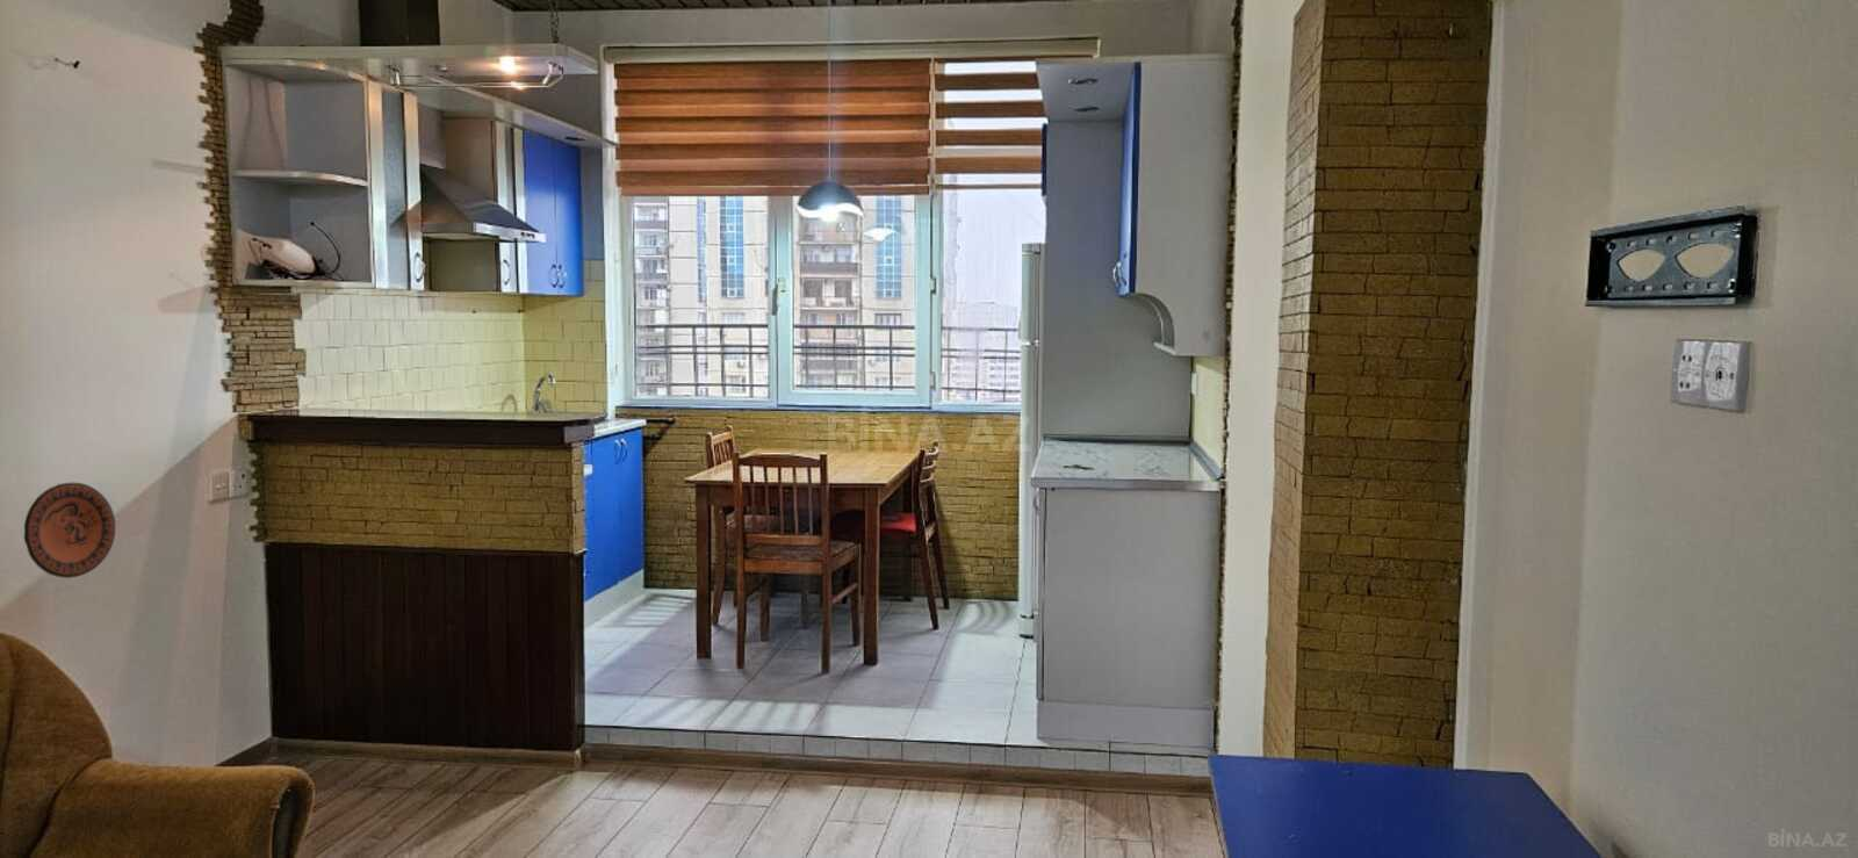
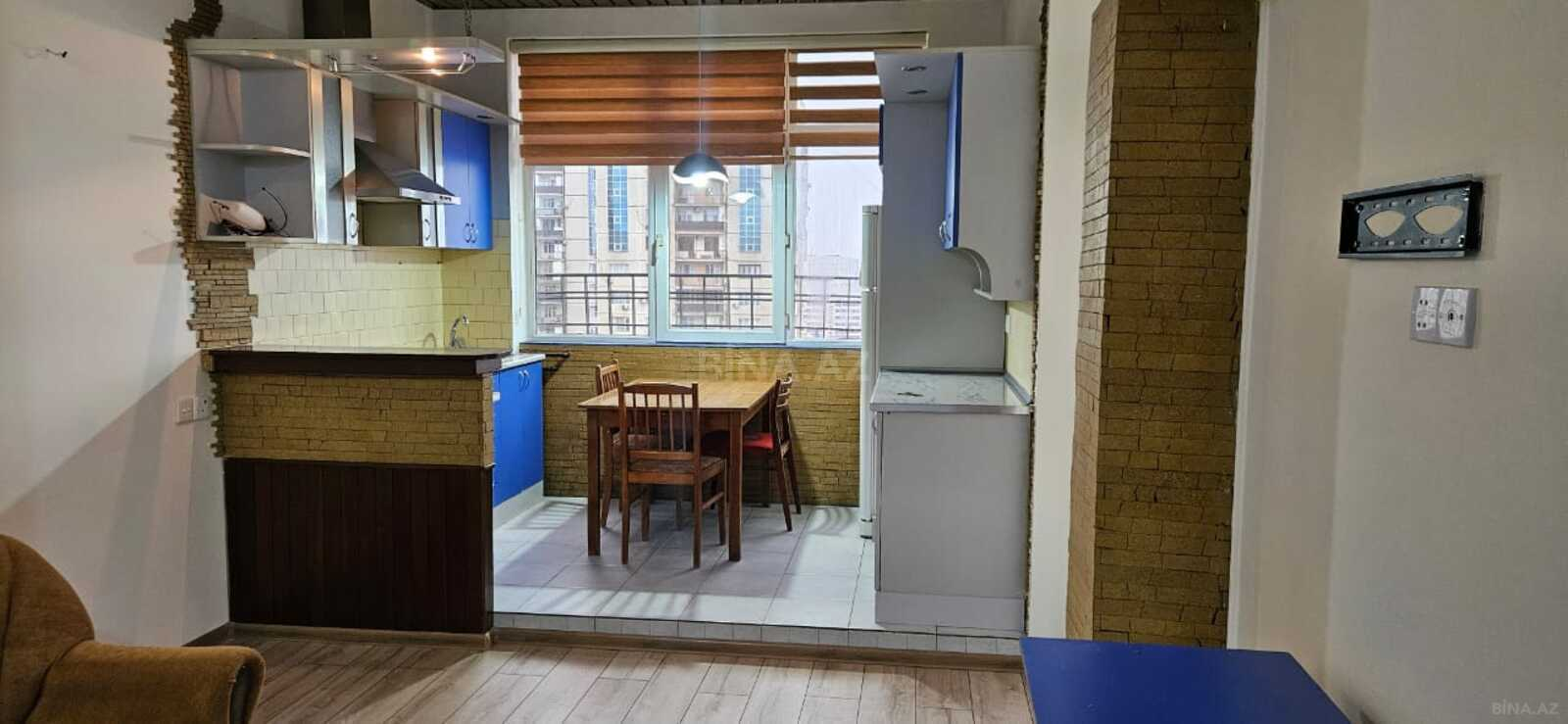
- decorative plate (70, 530)
